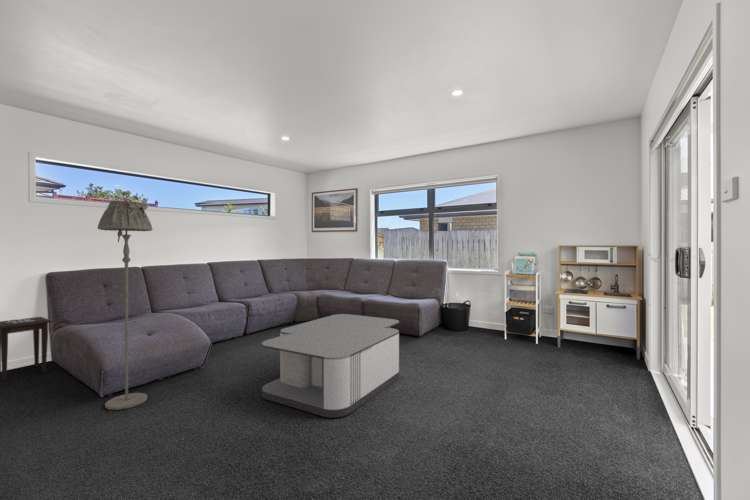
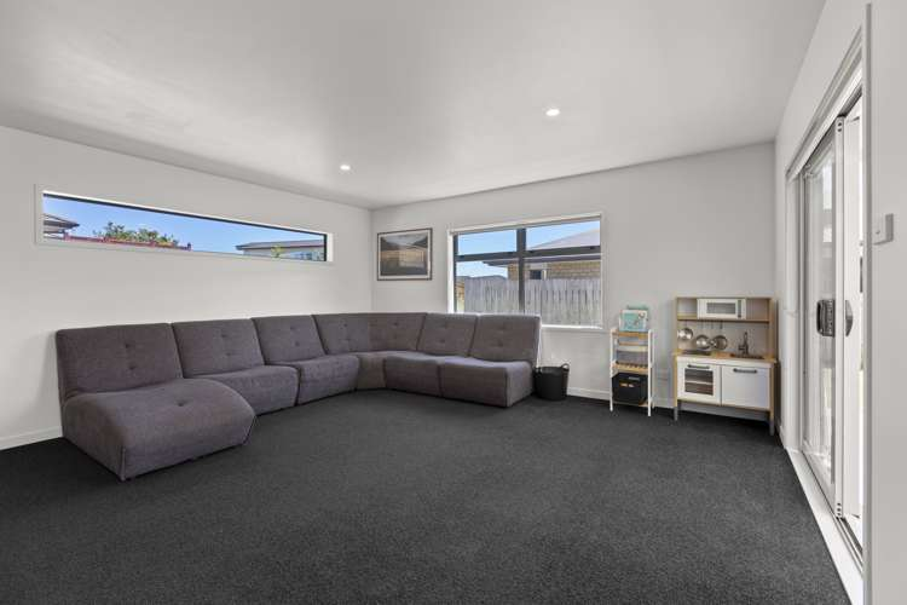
- side table (34, 346)
- floor lamp (126, 302)
- coffee table (339, 352)
